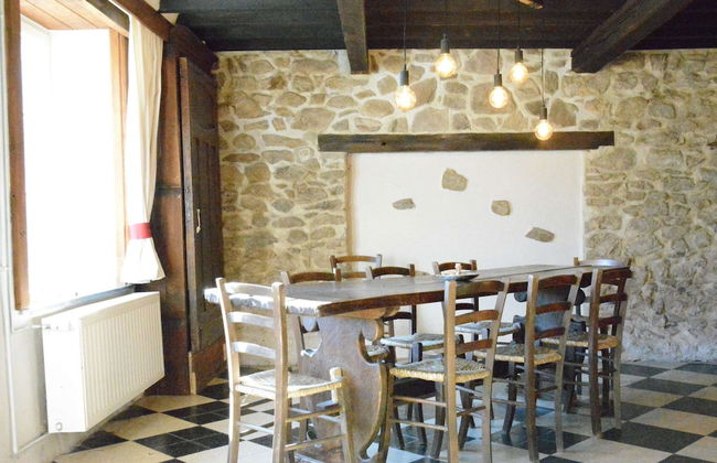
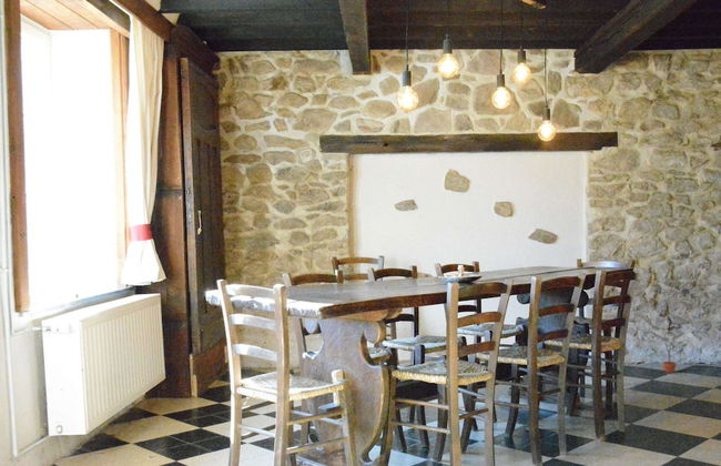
+ potted plant (667, 348)
